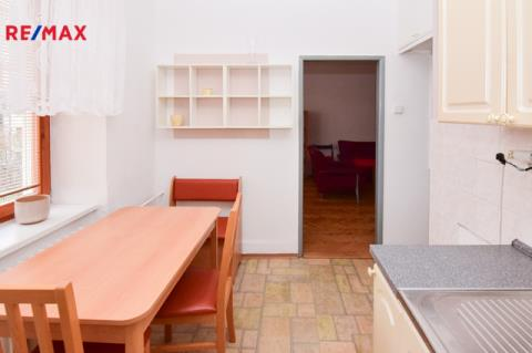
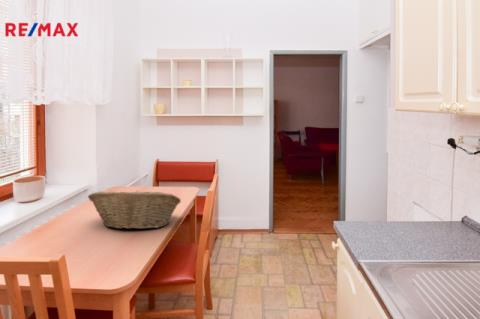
+ fruit basket (135, 206)
